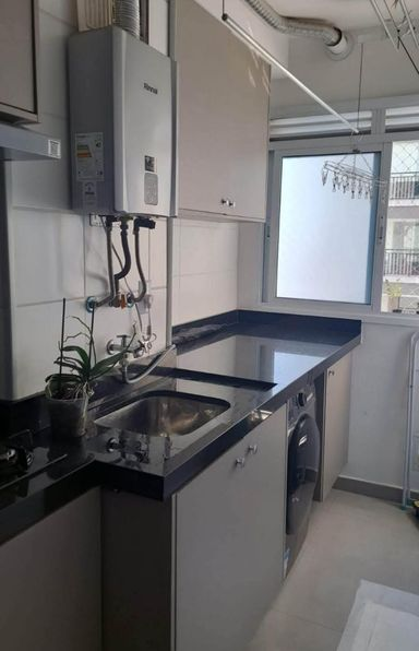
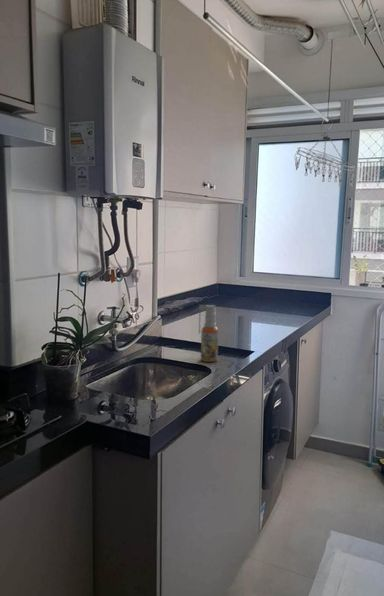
+ spray bottle (208, 332)
